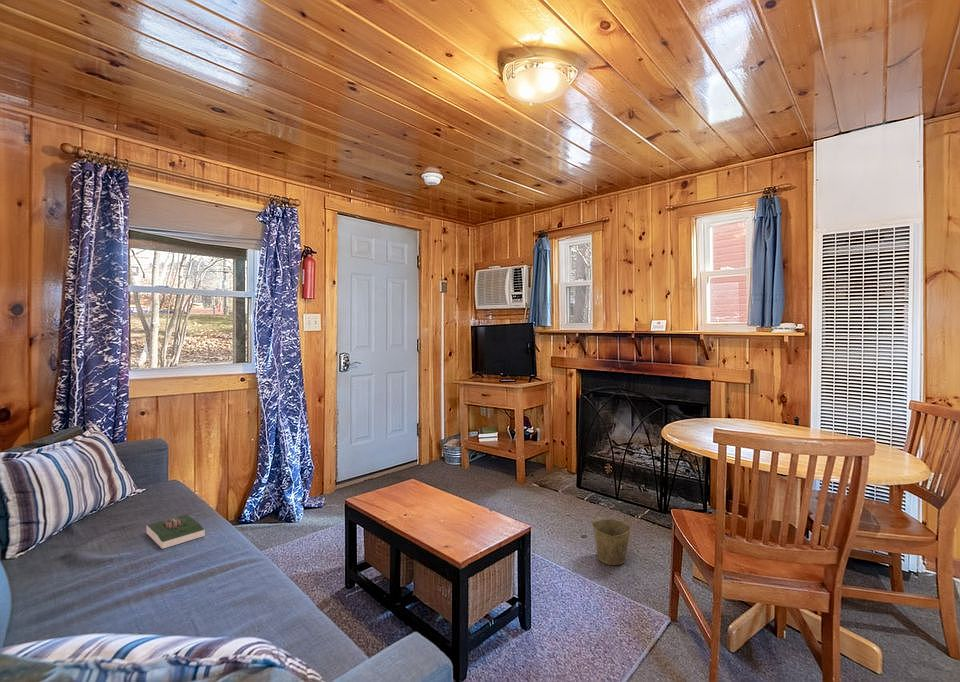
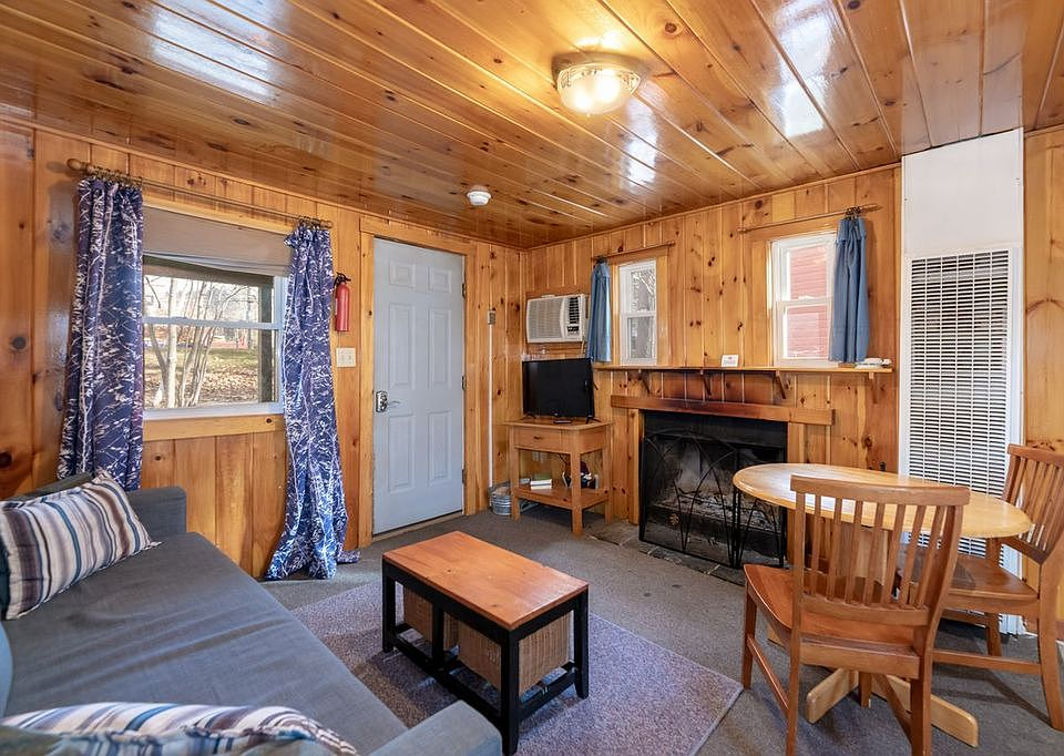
- bucket (611, 531)
- book (175, 527)
